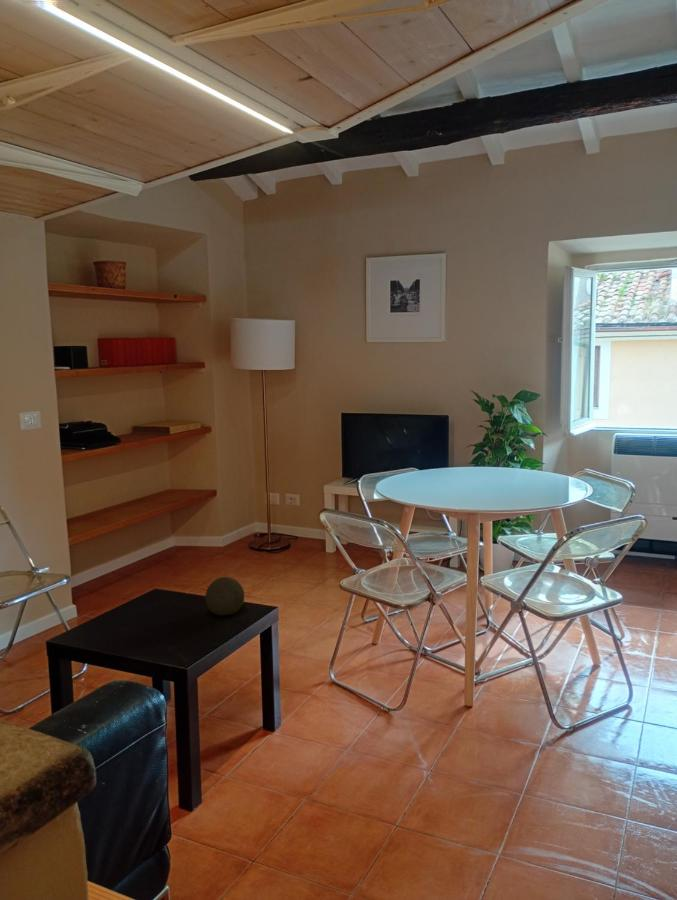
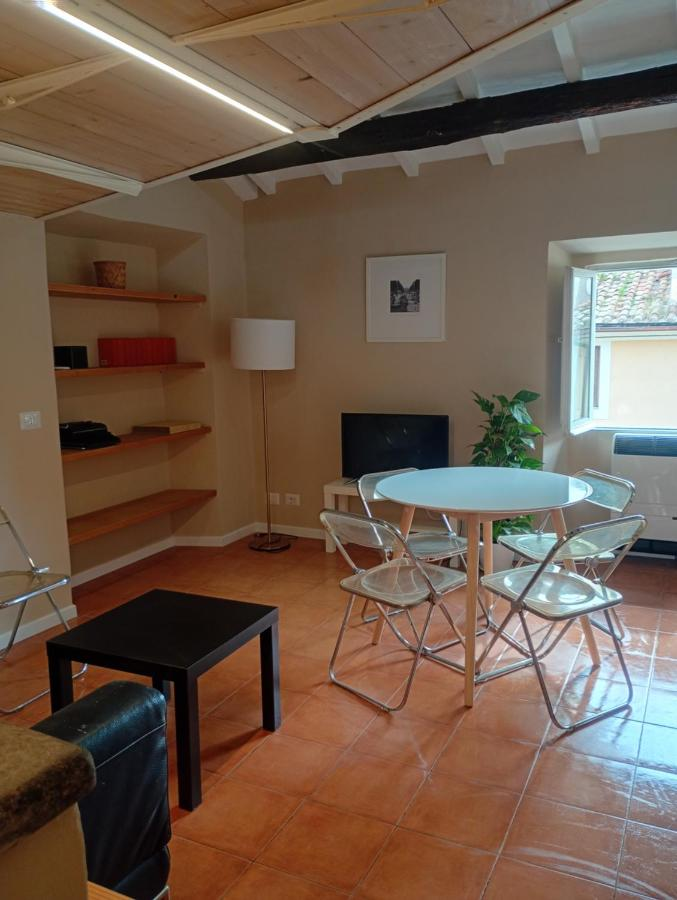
- decorative ball (224, 595)
